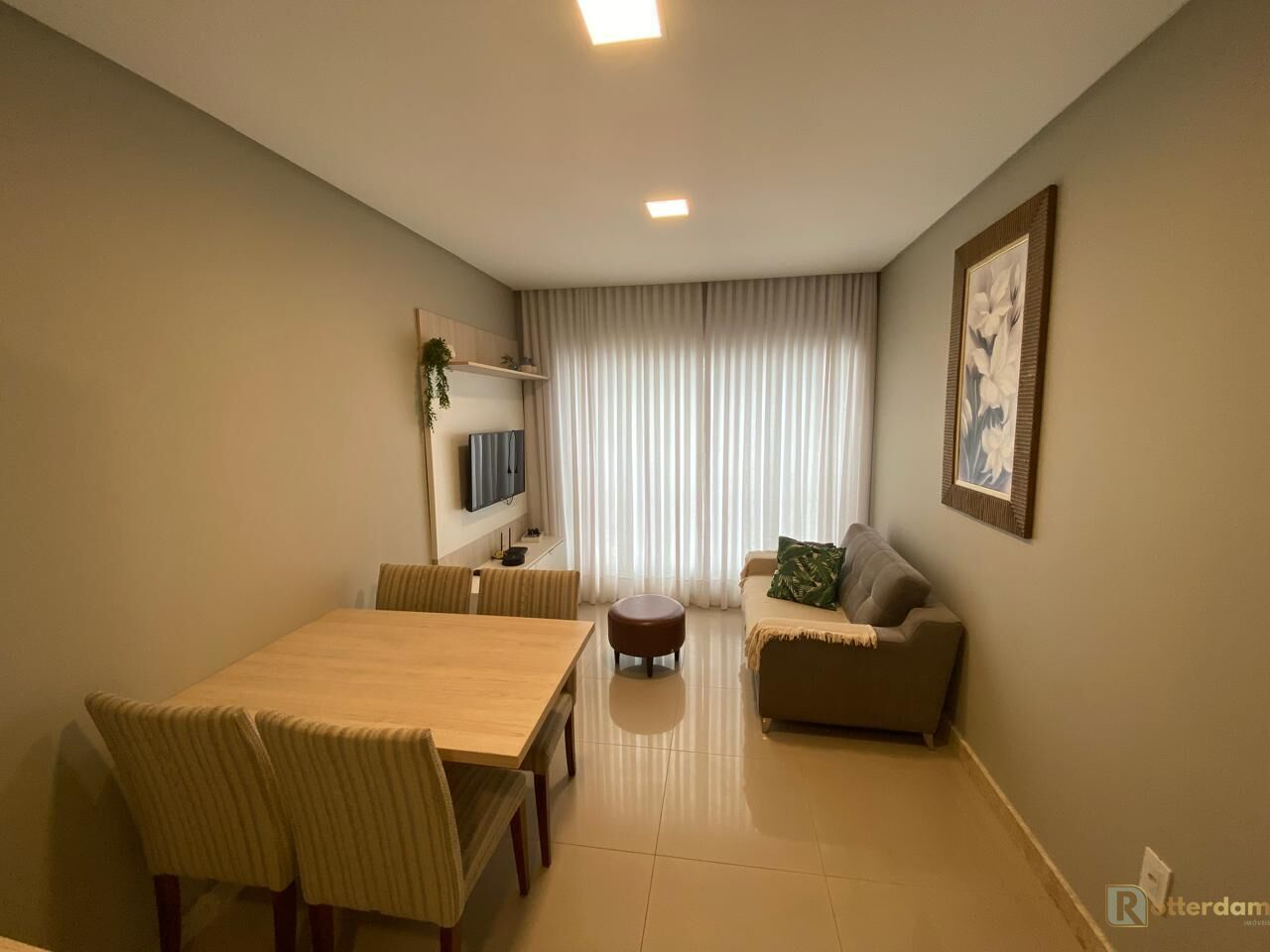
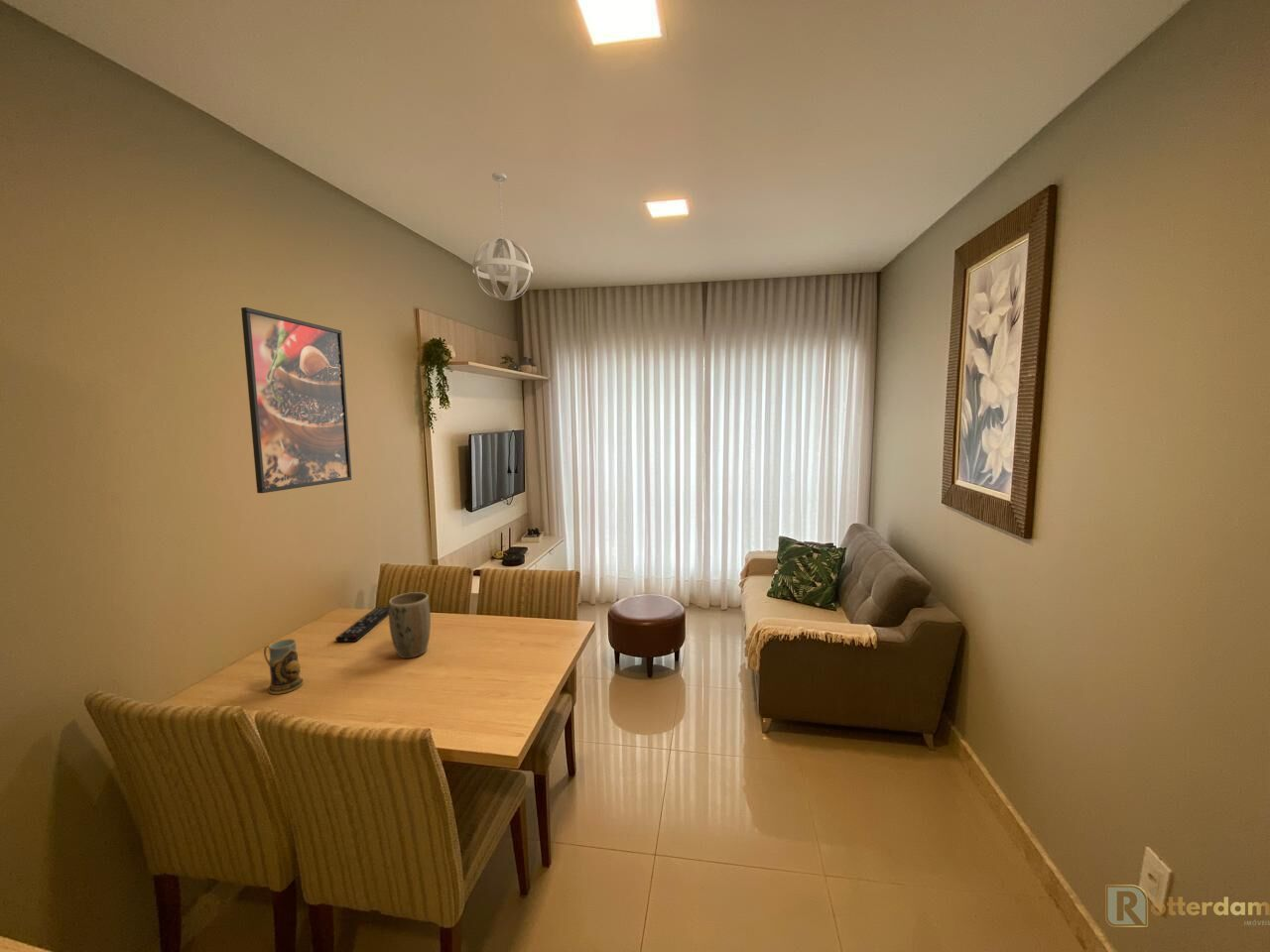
+ pendant light (502, 239)
+ mug (281, 664)
+ remote control (366, 623)
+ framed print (303, 404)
+ plant pot (410, 625)
